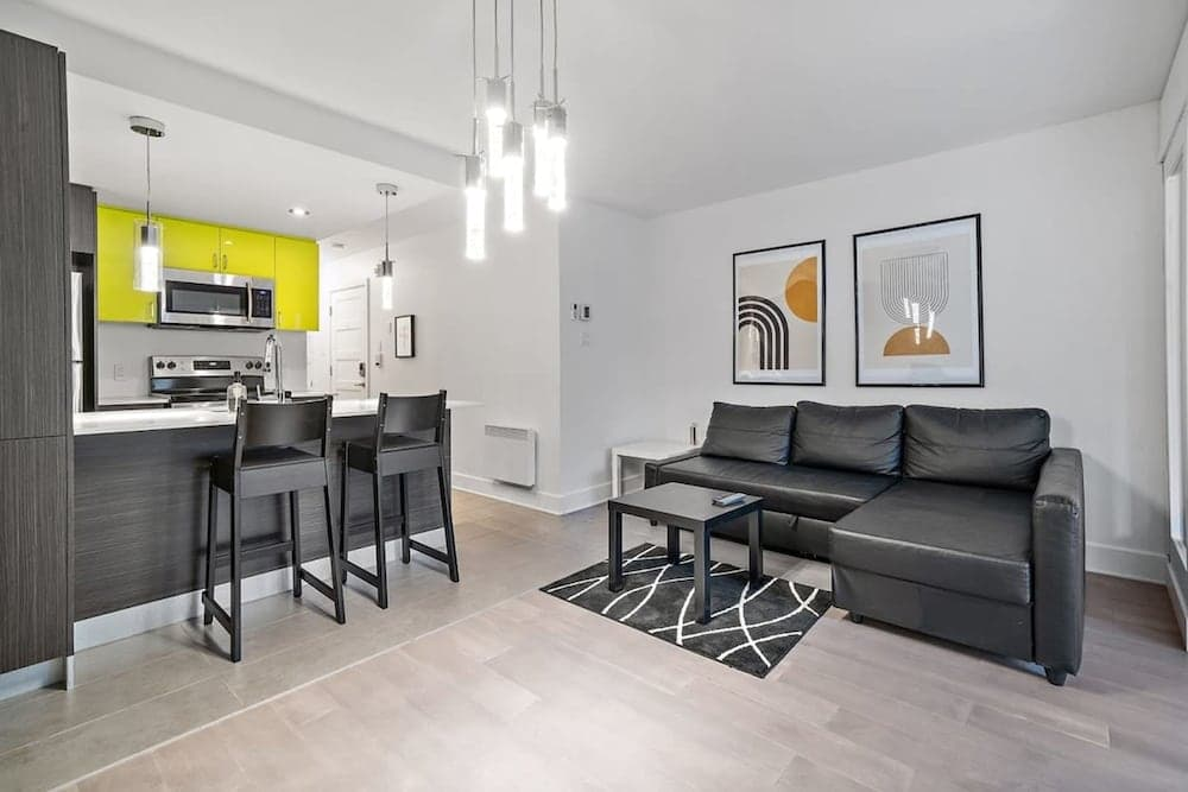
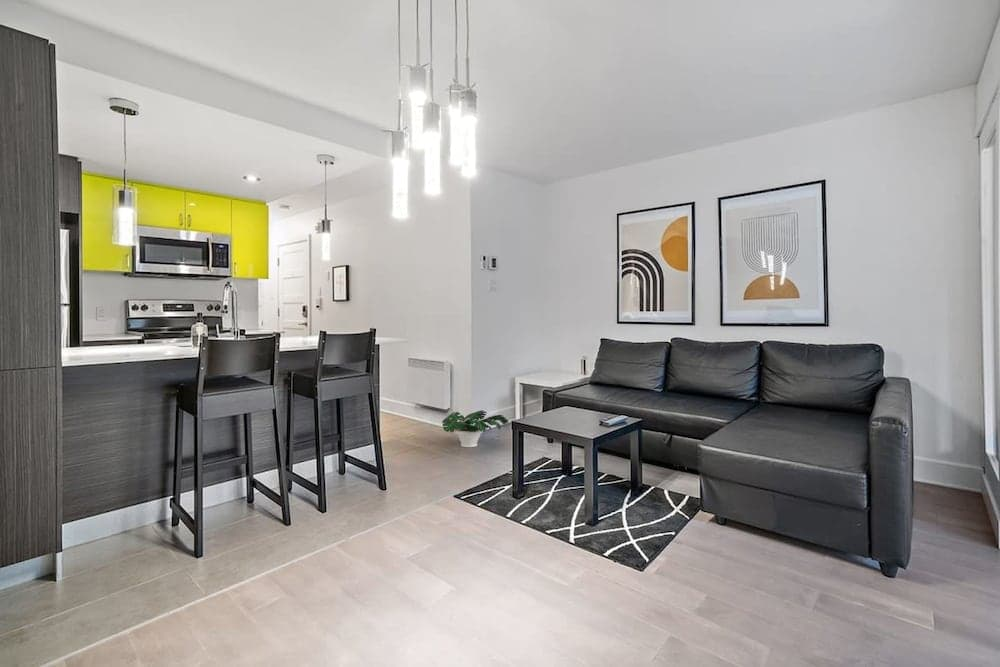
+ potted plant (469, 431)
